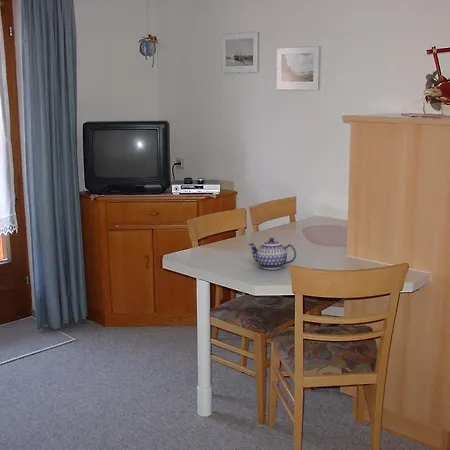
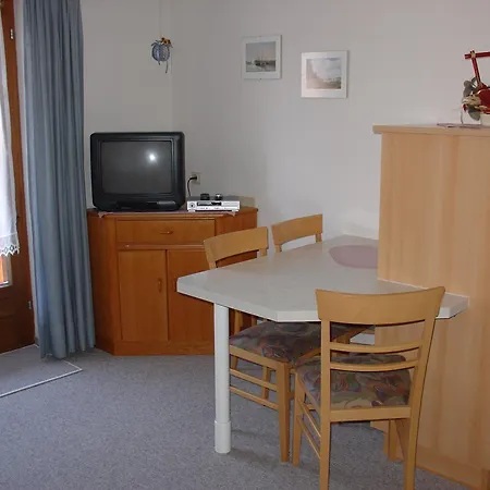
- teapot (271, 252)
